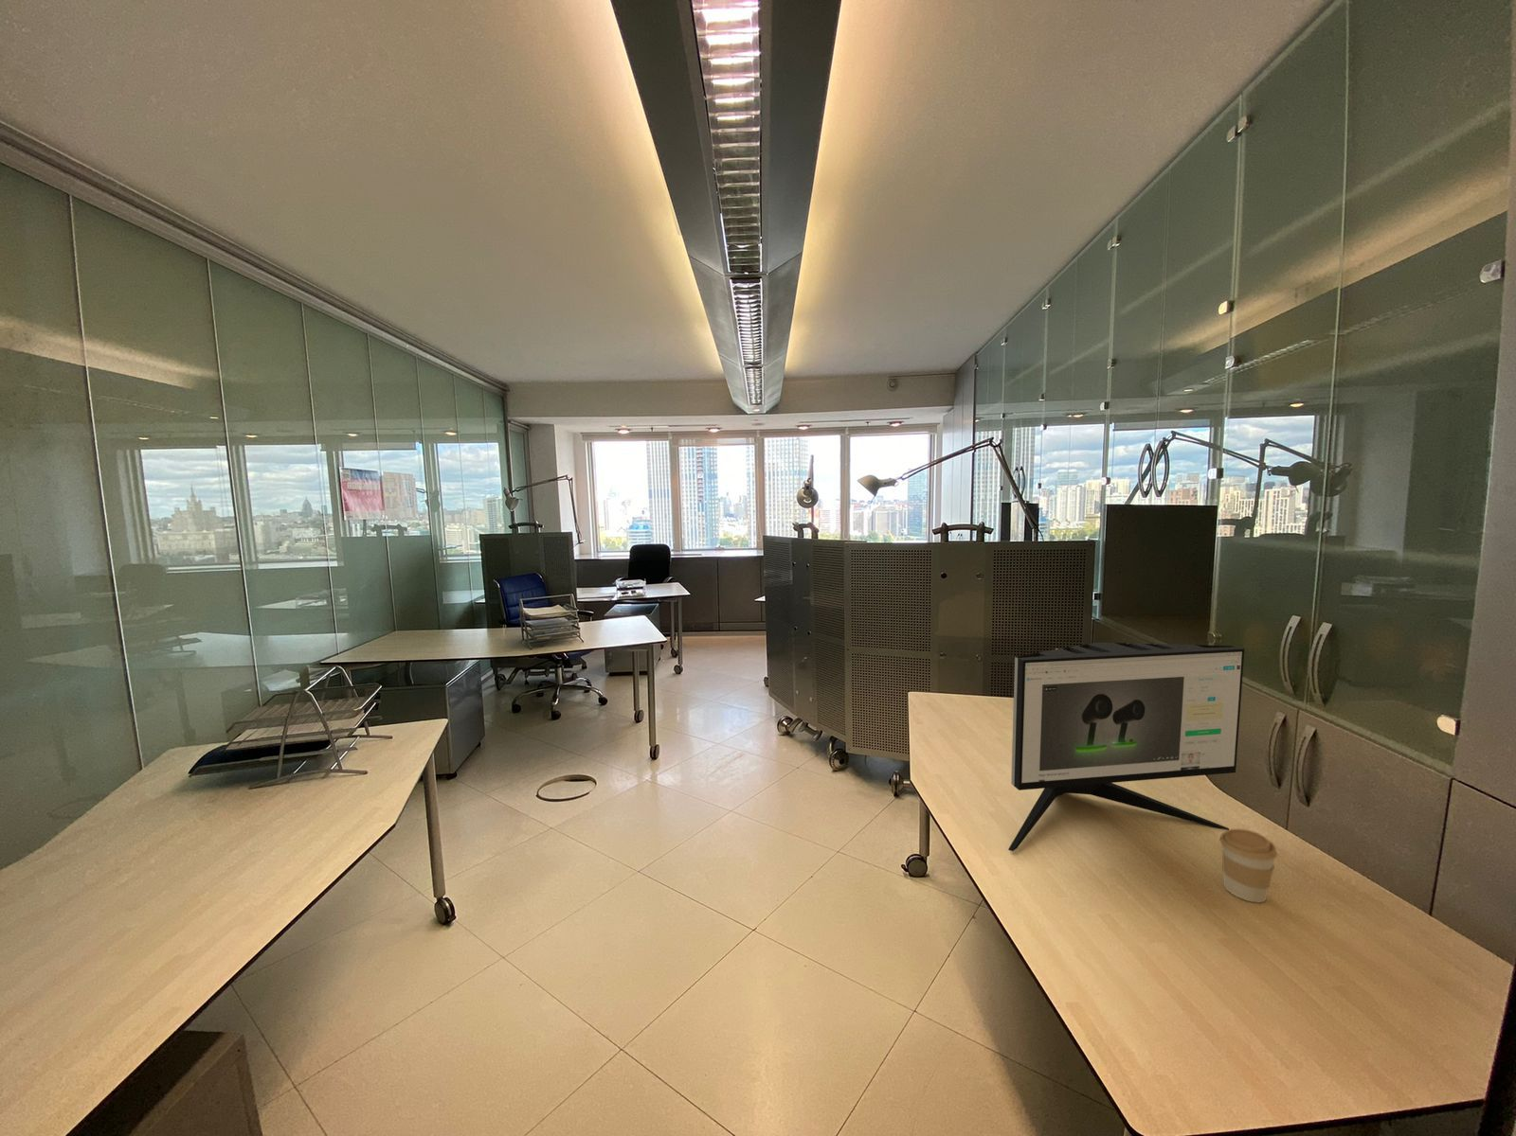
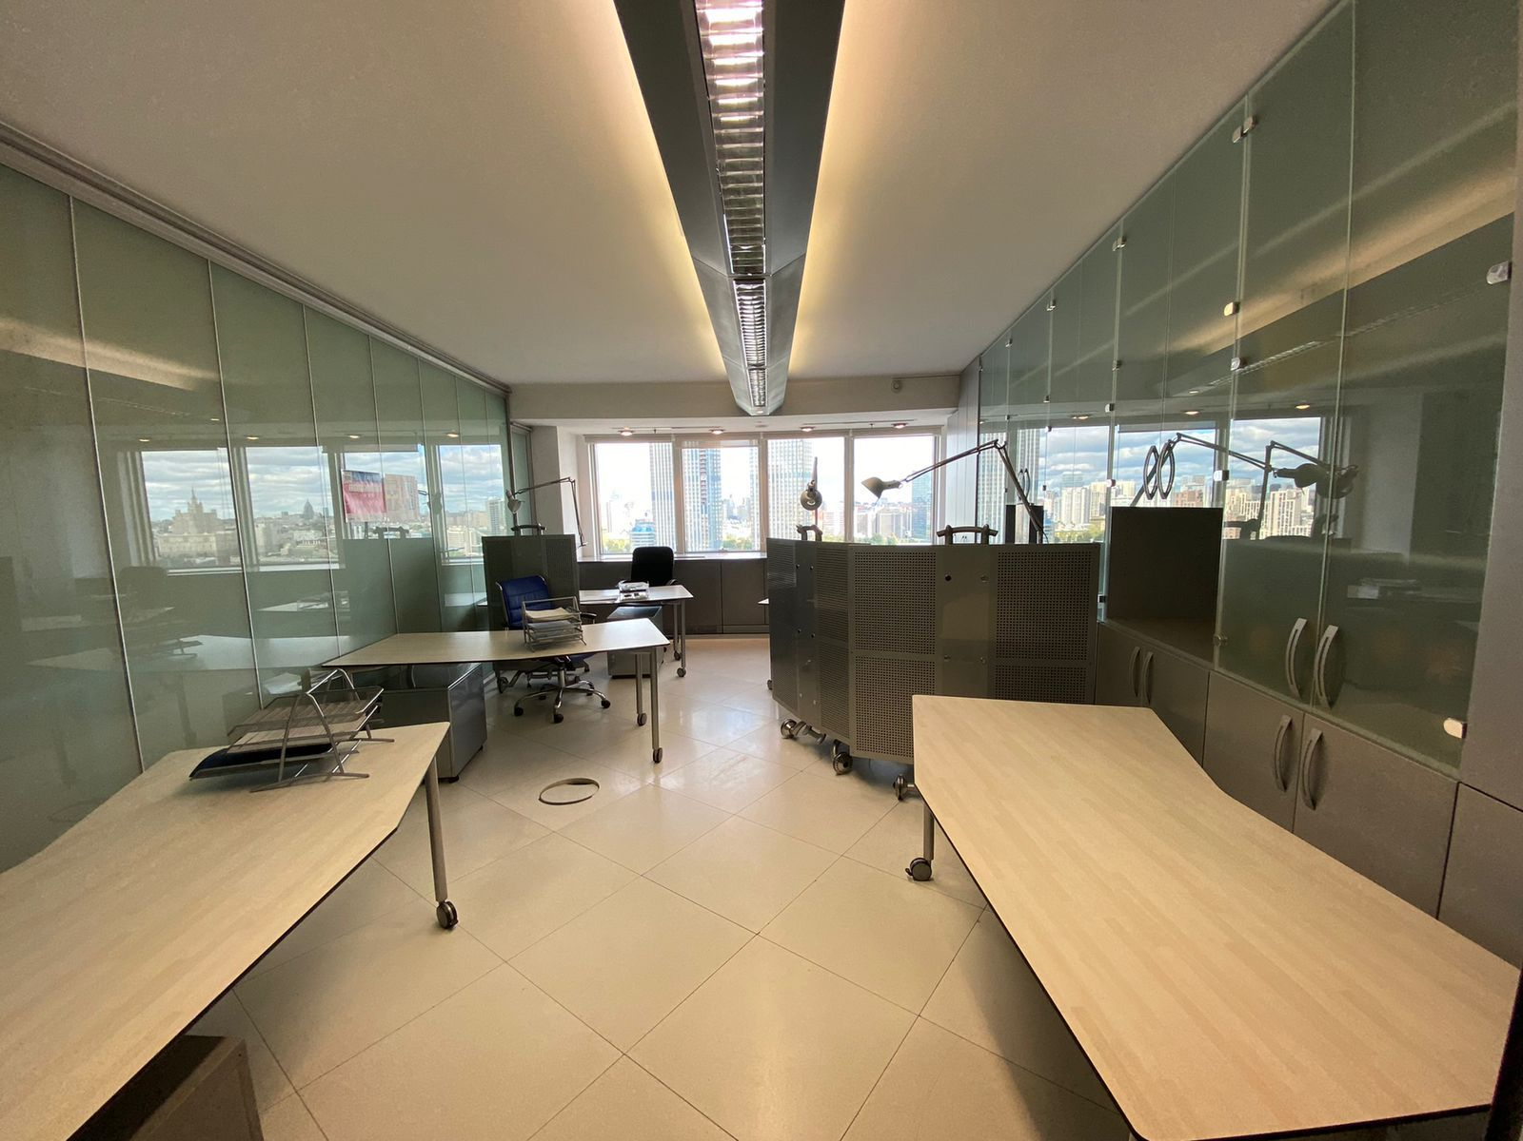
- computer monitor (1089, 728)
- coffee cup (1246, 864)
